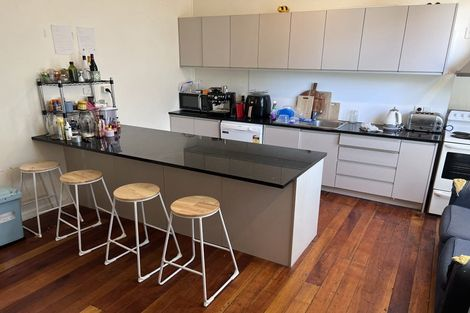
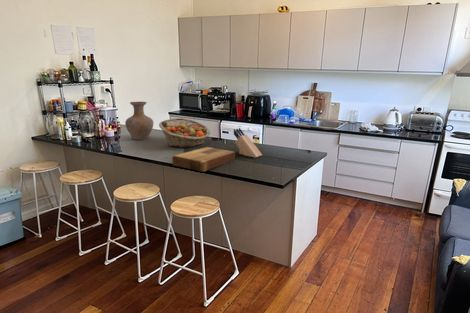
+ fruit basket (185, 132)
+ vase (139, 120)
+ knife block (246, 142)
+ cutting board (204, 157)
